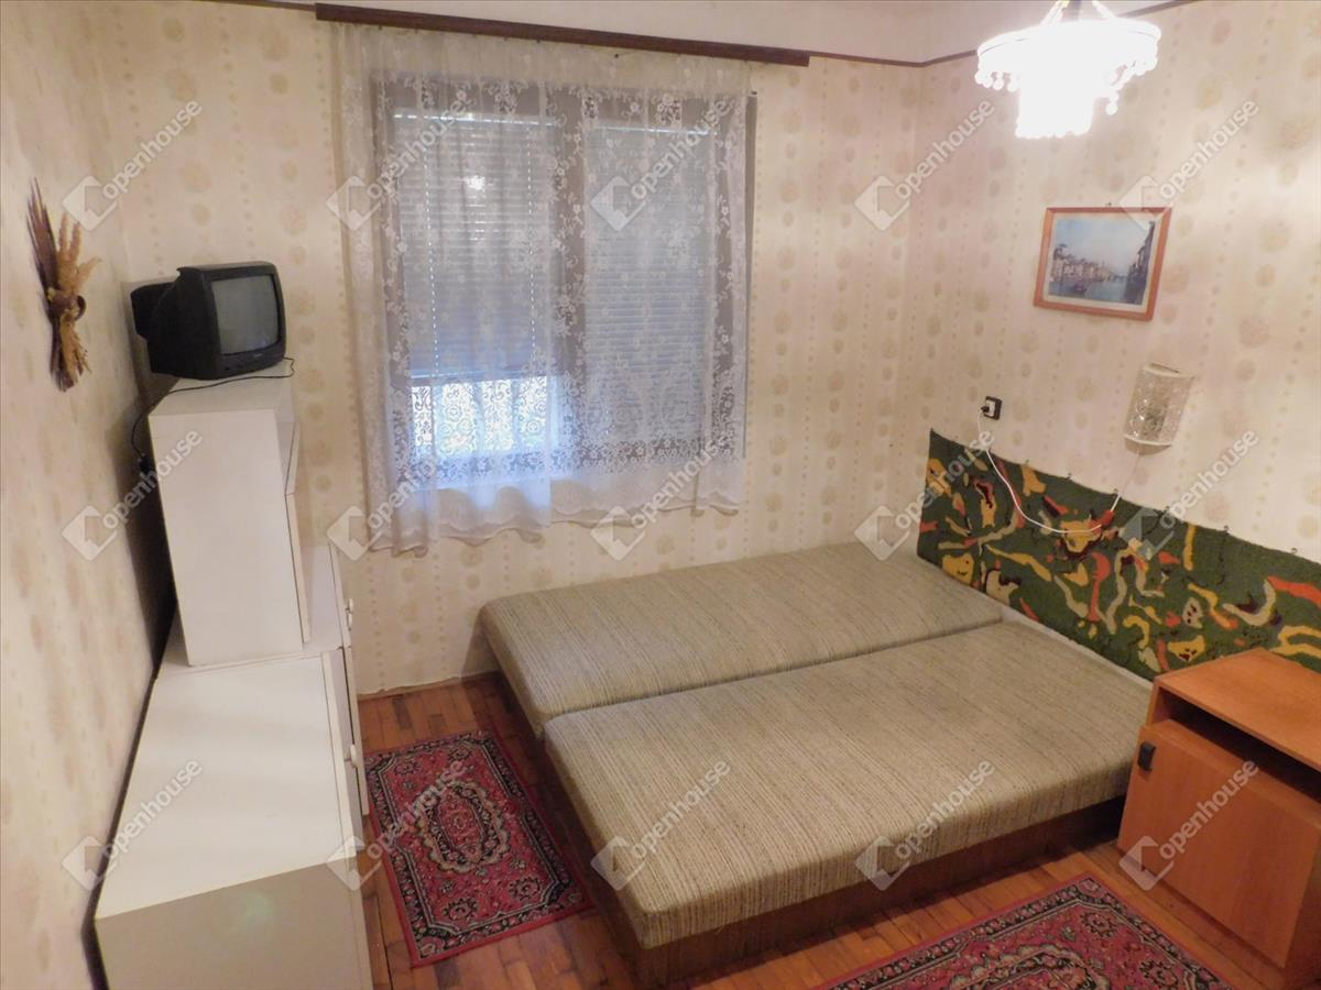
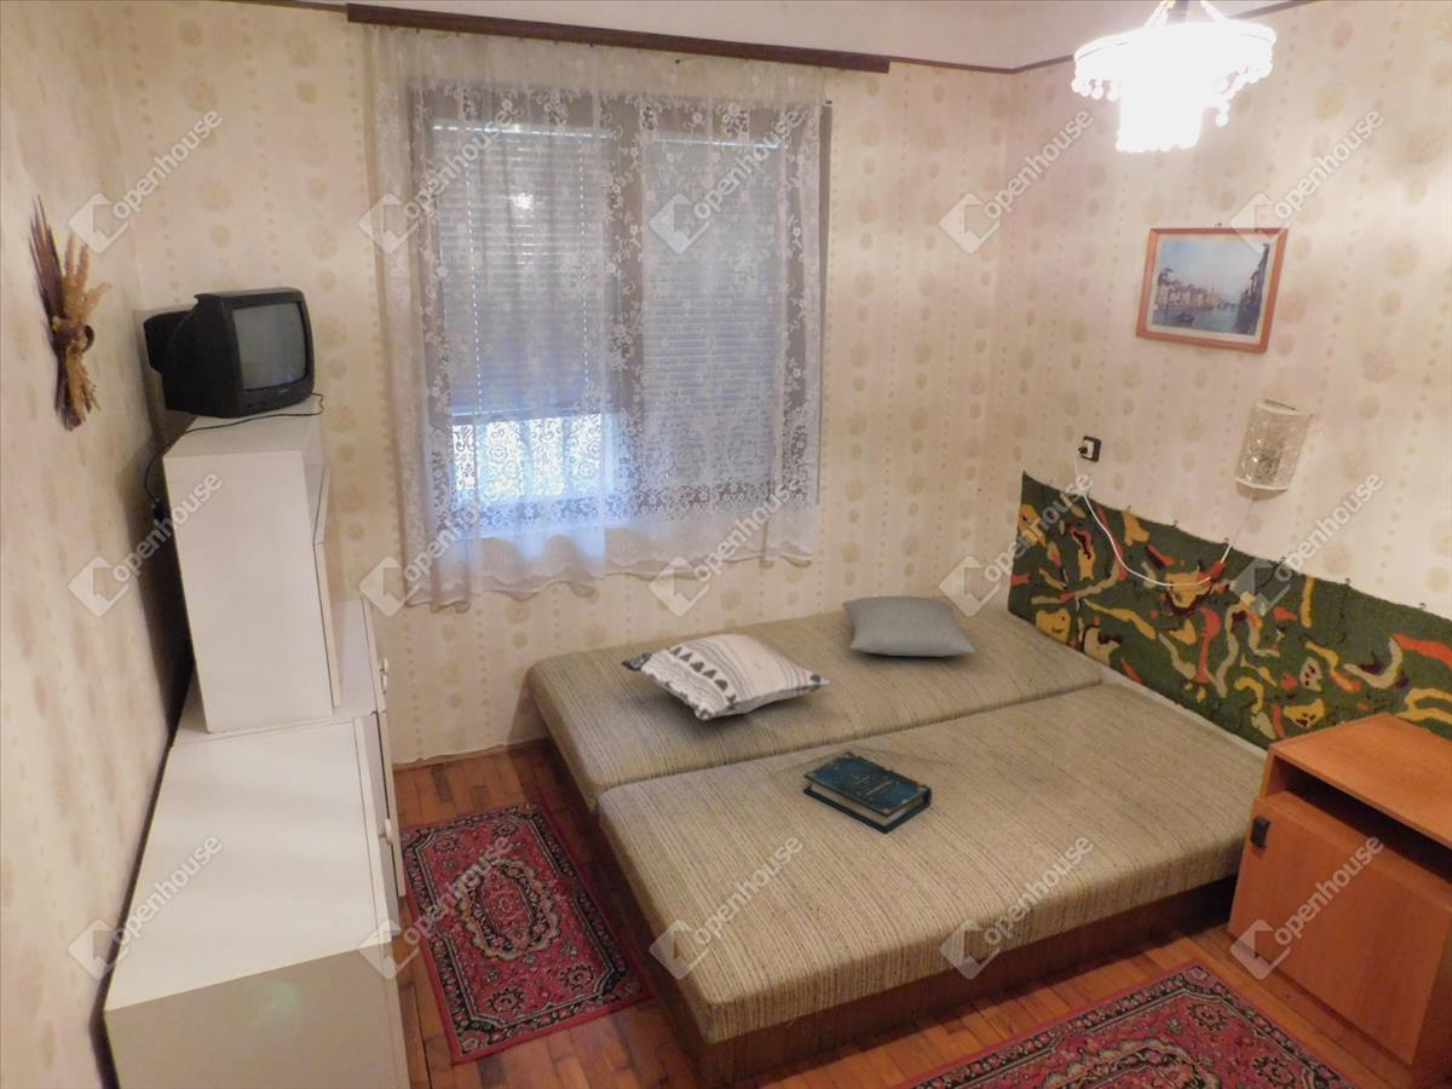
+ pillow (904, 626)
+ book (866, 789)
+ decorative pillow (722, 672)
